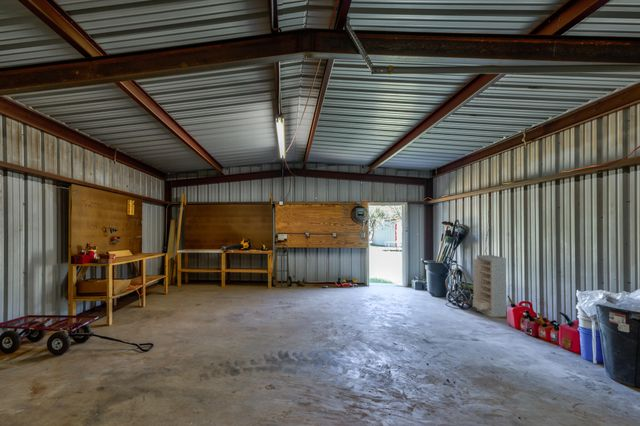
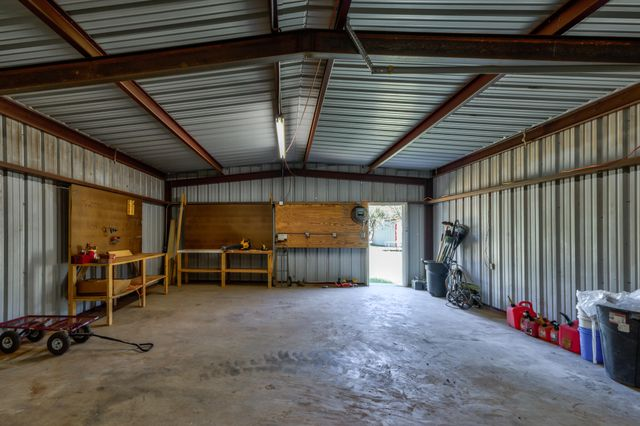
- storage cabinet (489, 285)
